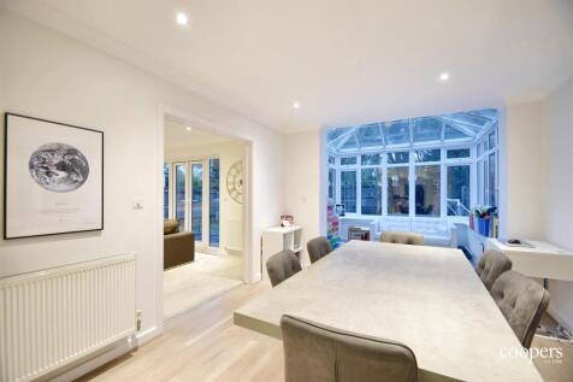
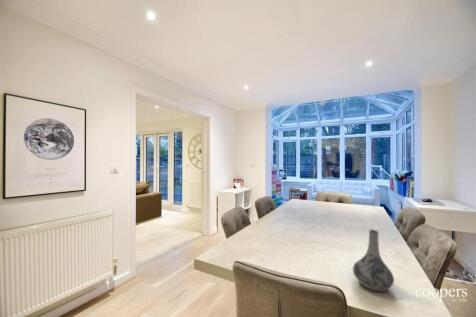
+ decorative vase (372, 257)
